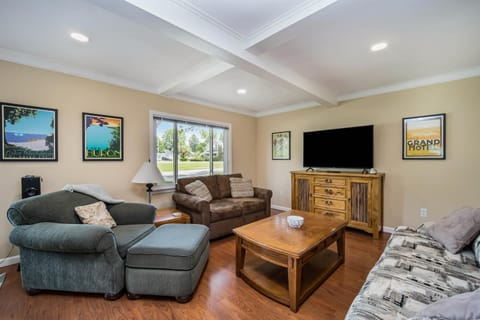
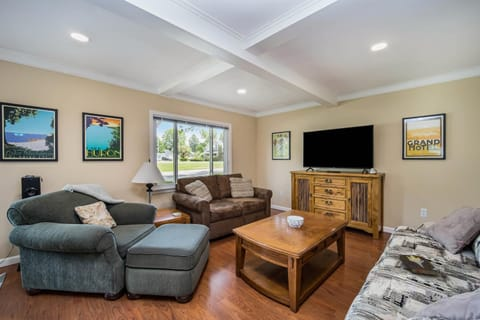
+ hardback book (417, 263)
